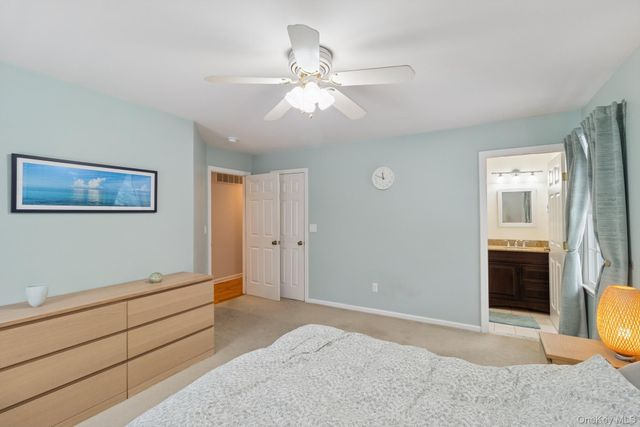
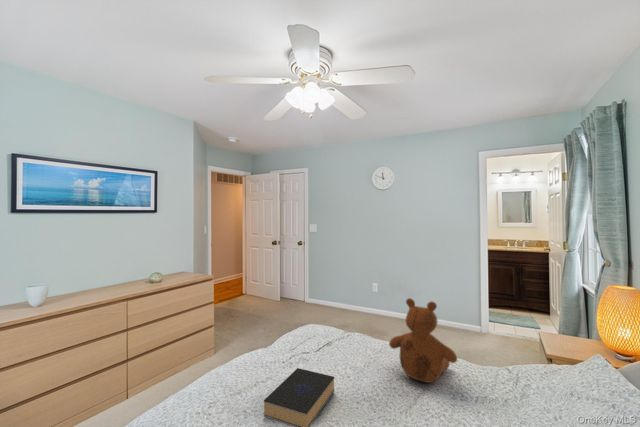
+ teddy bear (424, 335)
+ book (301, 396)
